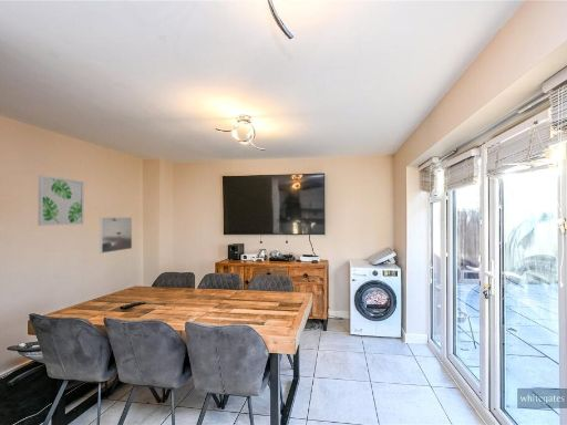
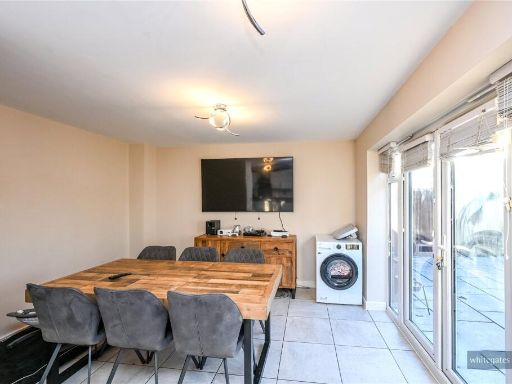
- wall art (62, 201)
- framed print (116, 234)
